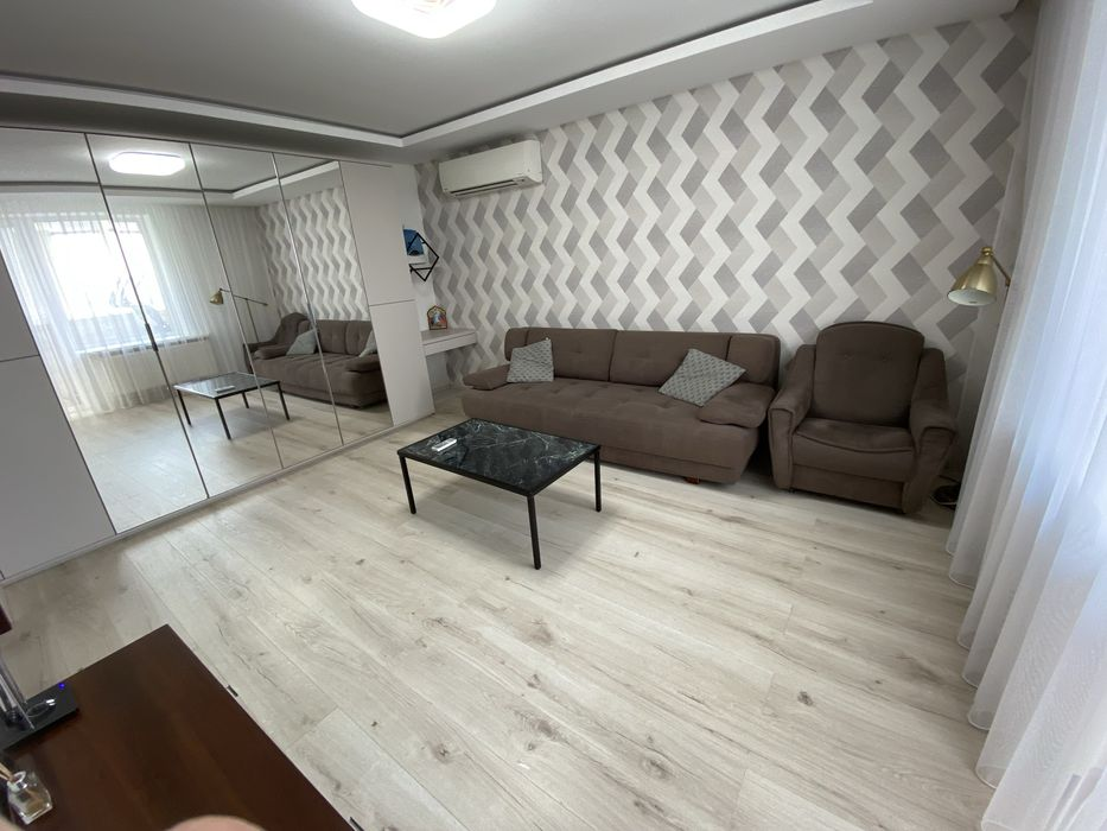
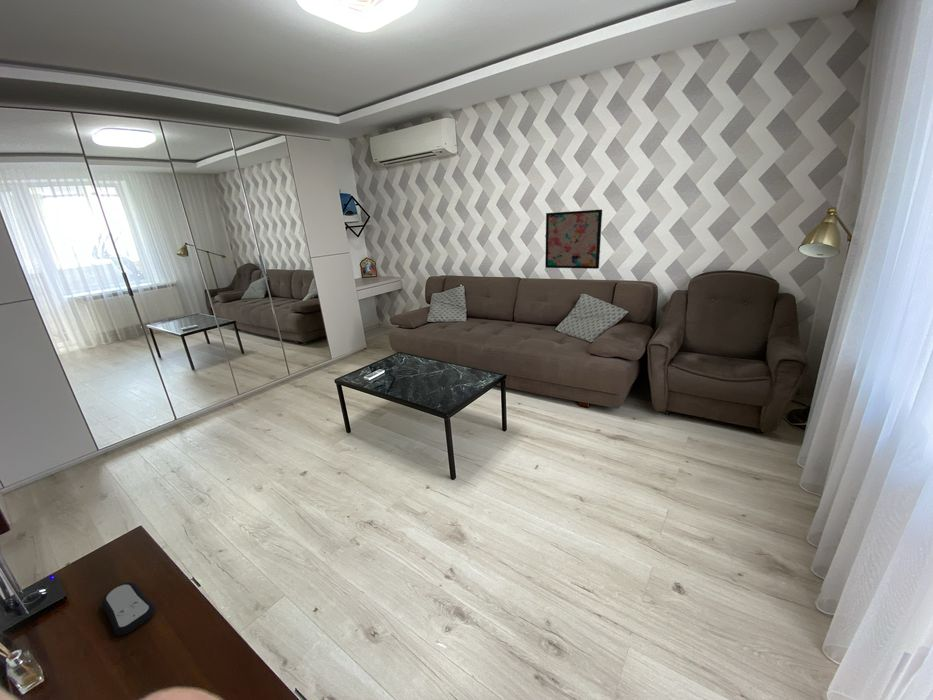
+ remote control (126, 605)
+ wall art (572, 240)
